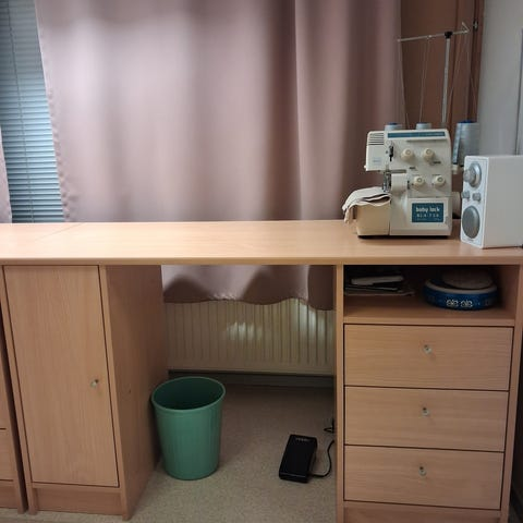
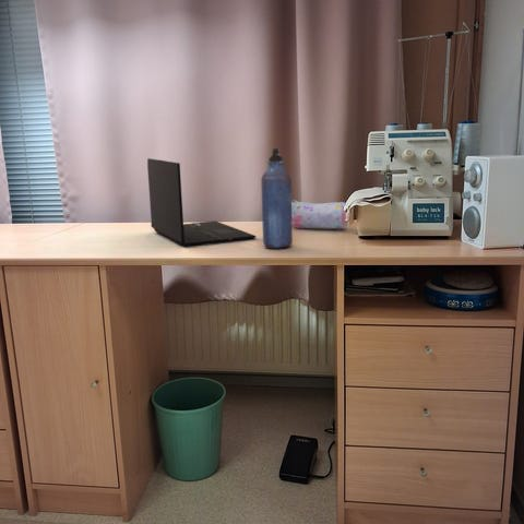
+ water bottle (276, 198)
+ pencil case (318, 214)
+ laptop (181, 196)
